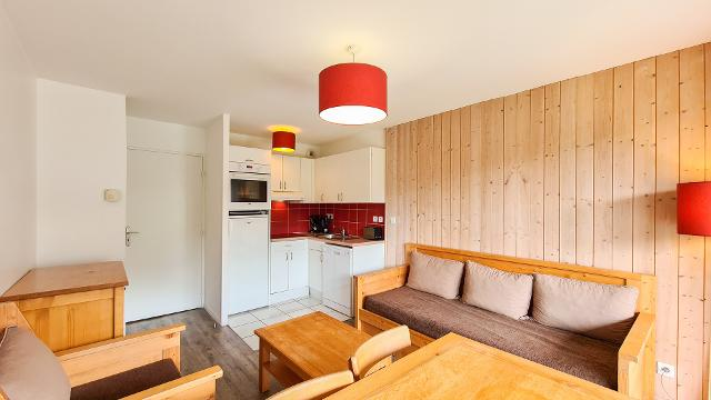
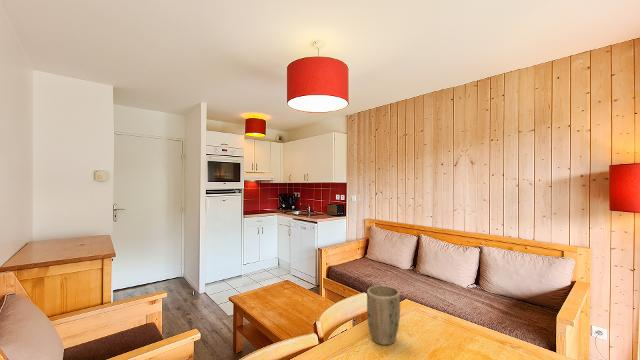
+ plant pot (383, 314)
